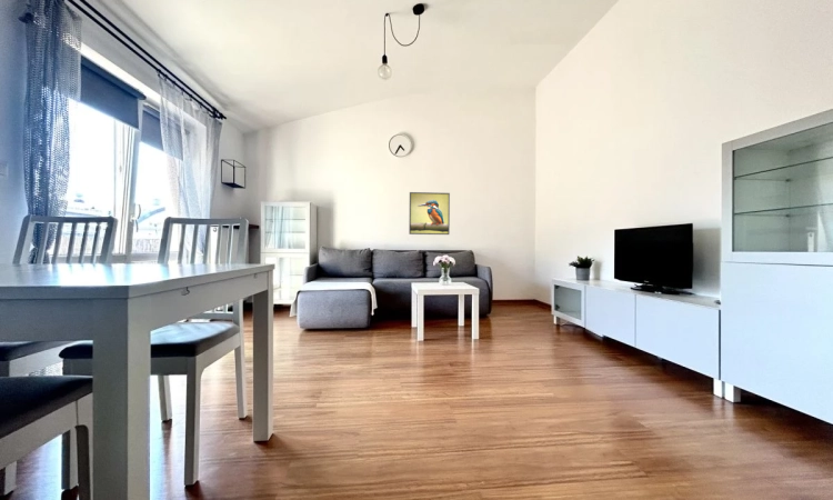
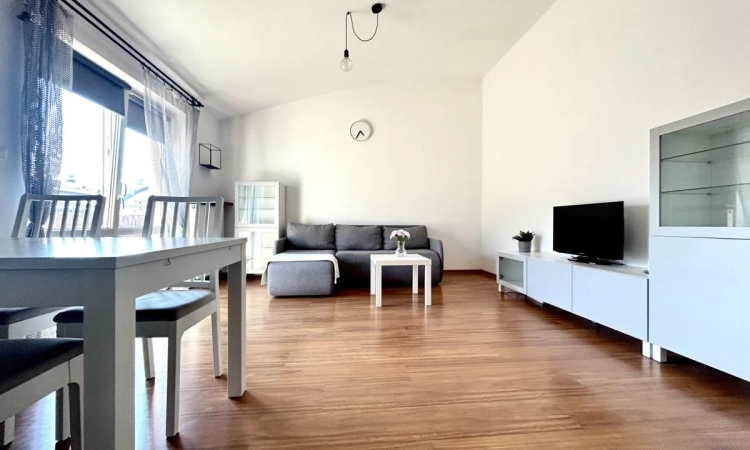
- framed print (429, 213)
